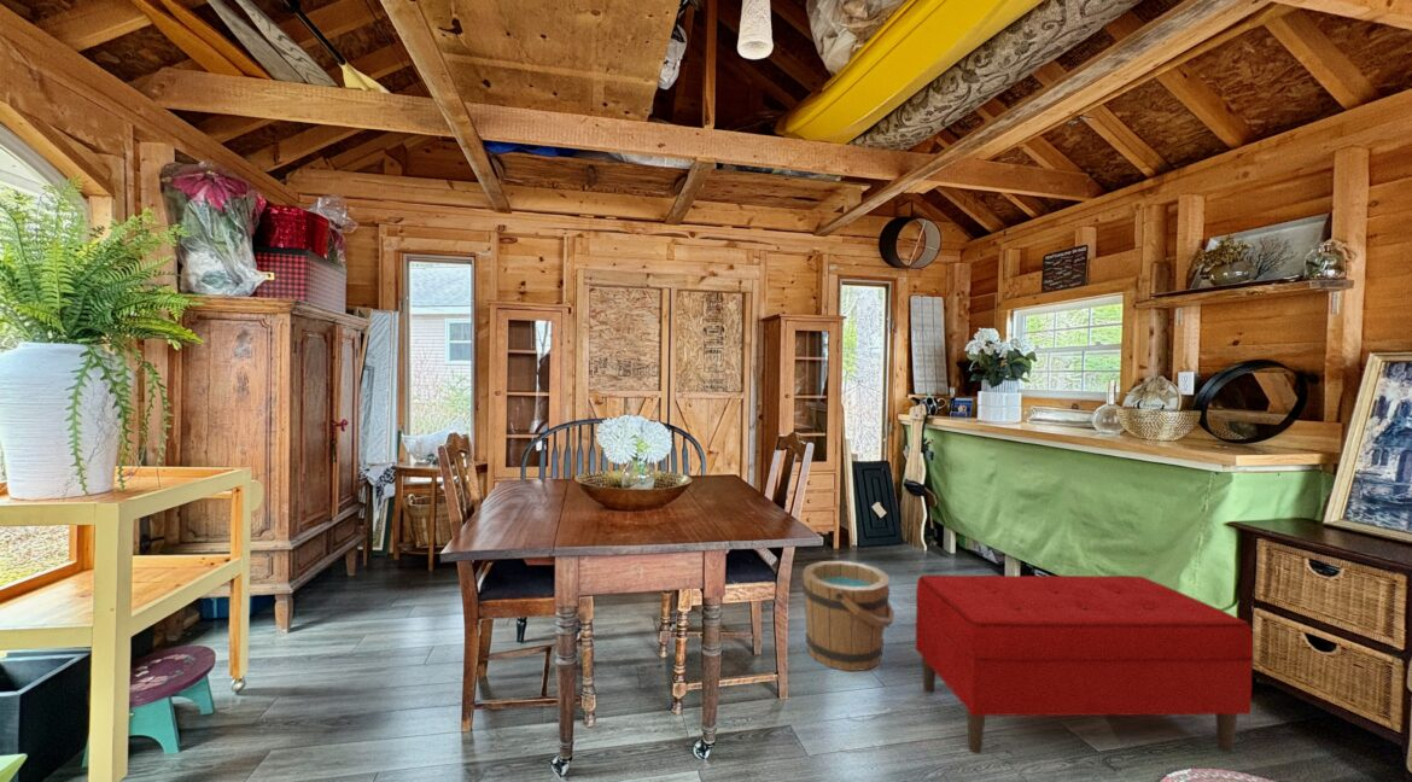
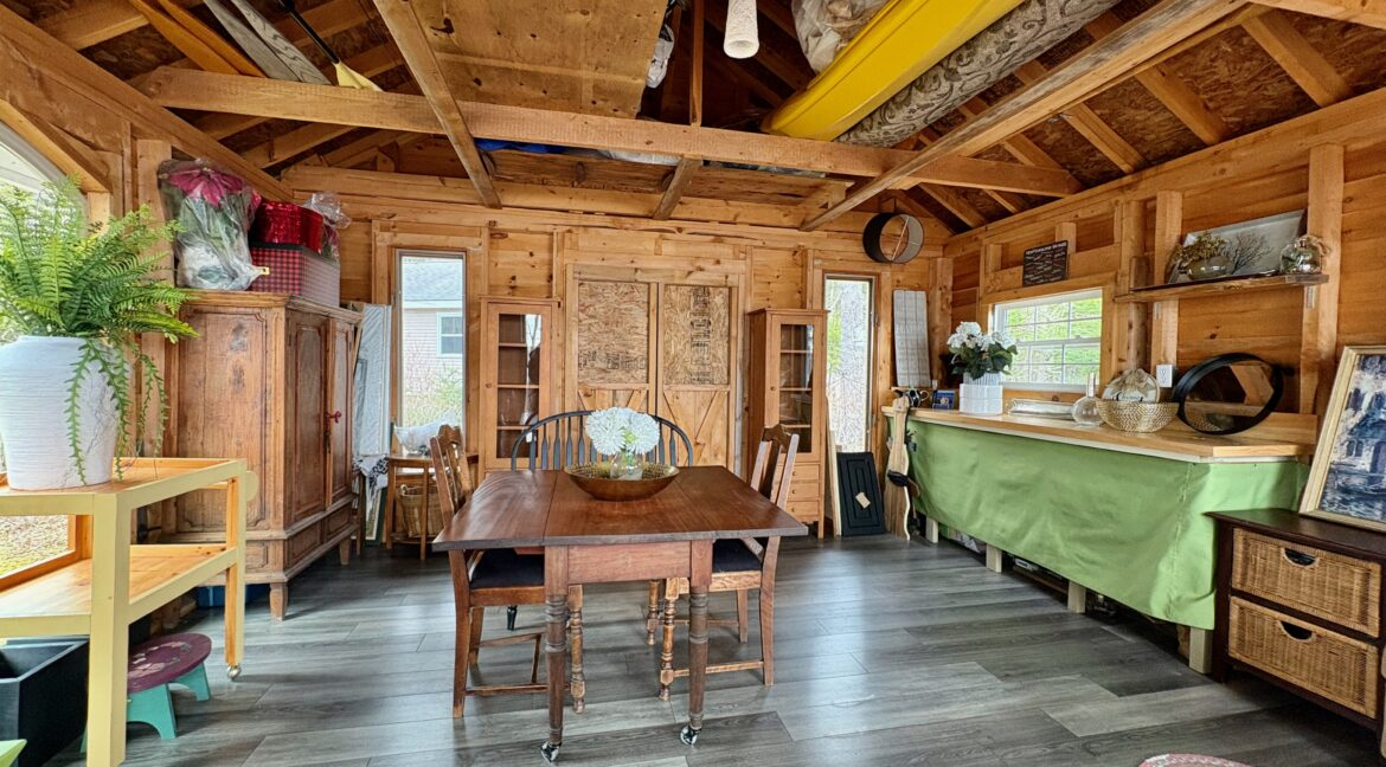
- bench (1066, 656)
- bucket (847, 613)
